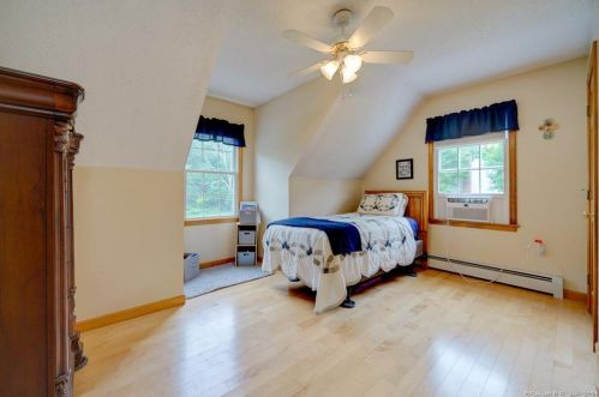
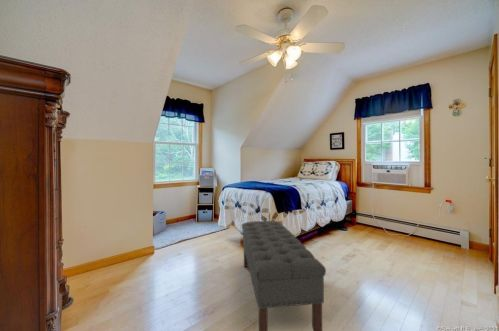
+ bench (272, 264)
